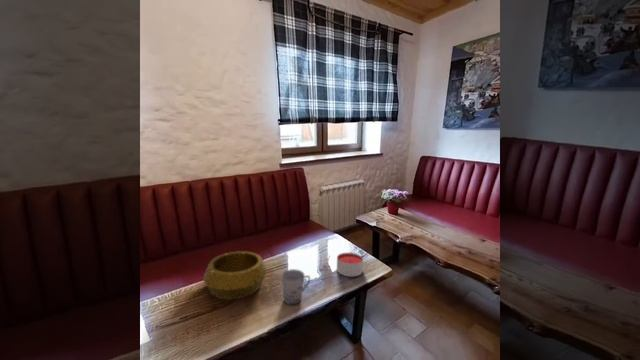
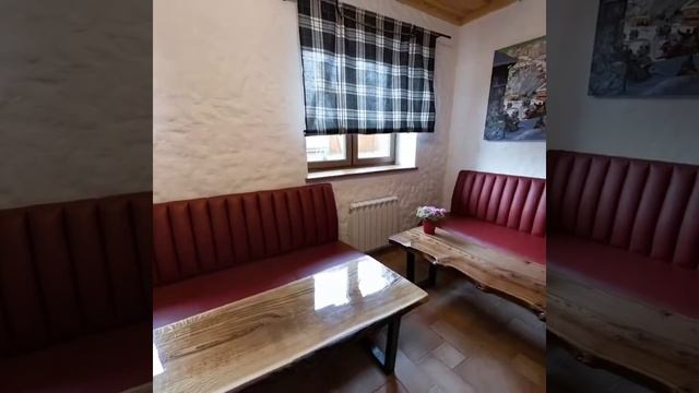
- candle (349, 263)
- decorative bowl (236, 273)
- cup (296, 285)
